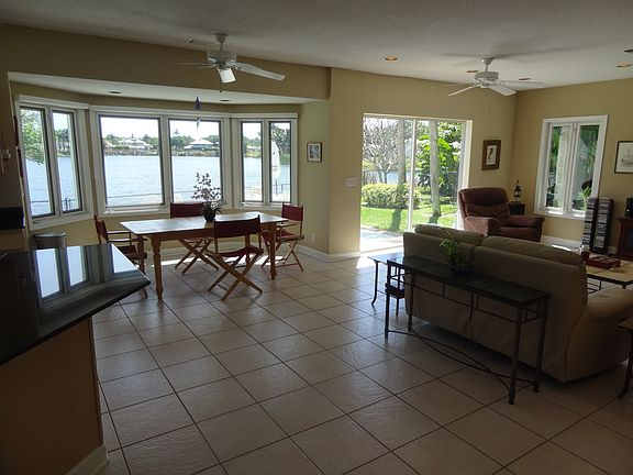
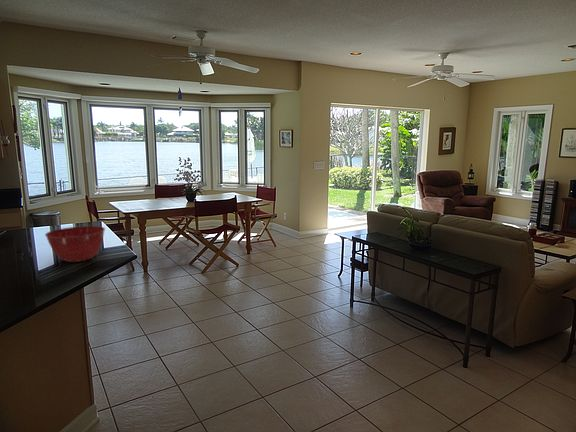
+ mixing bowl (77, 244)
